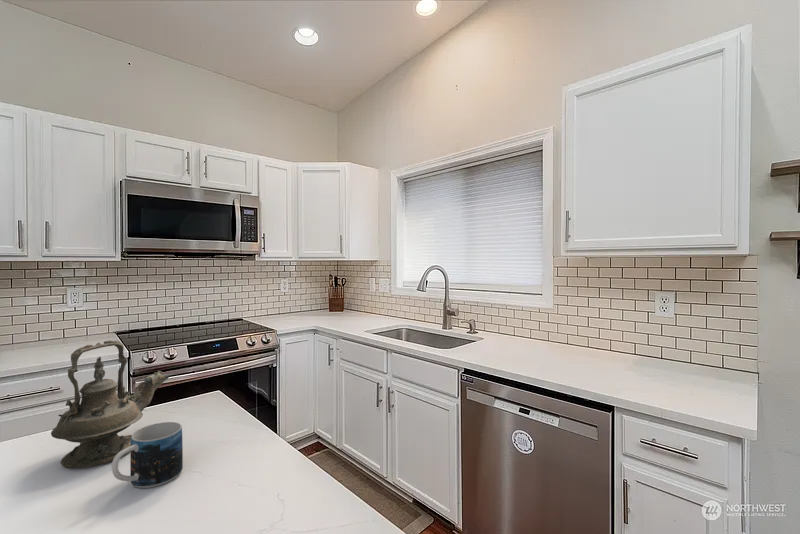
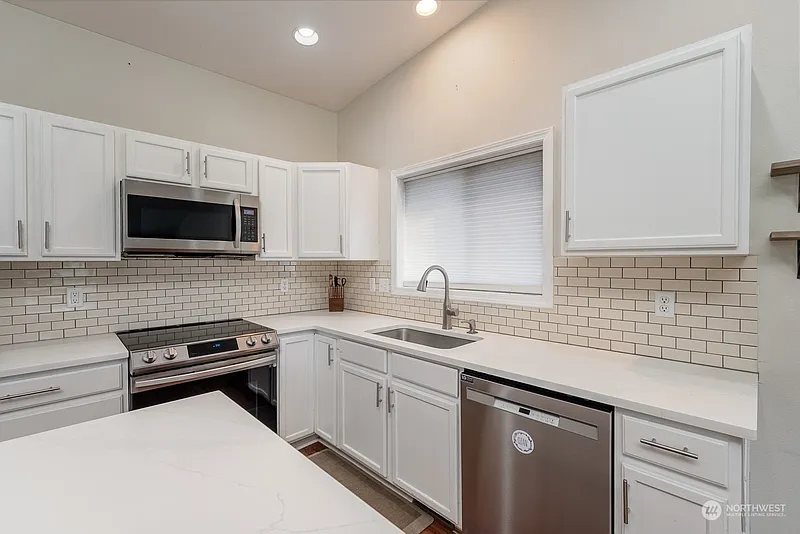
- teapot (121, 391)
- mug (147, 458)
